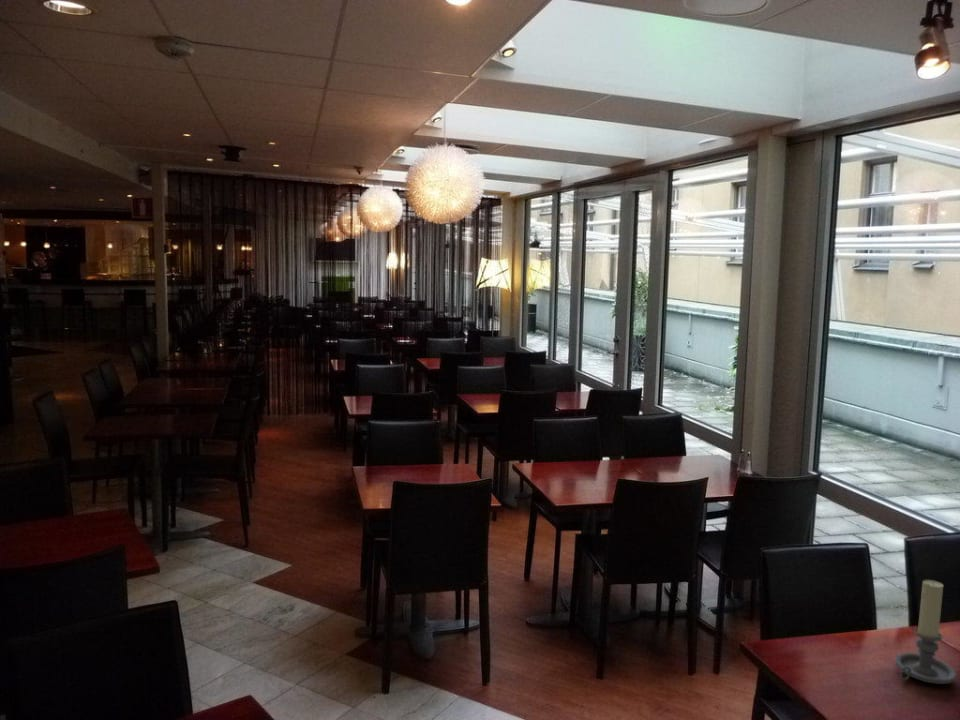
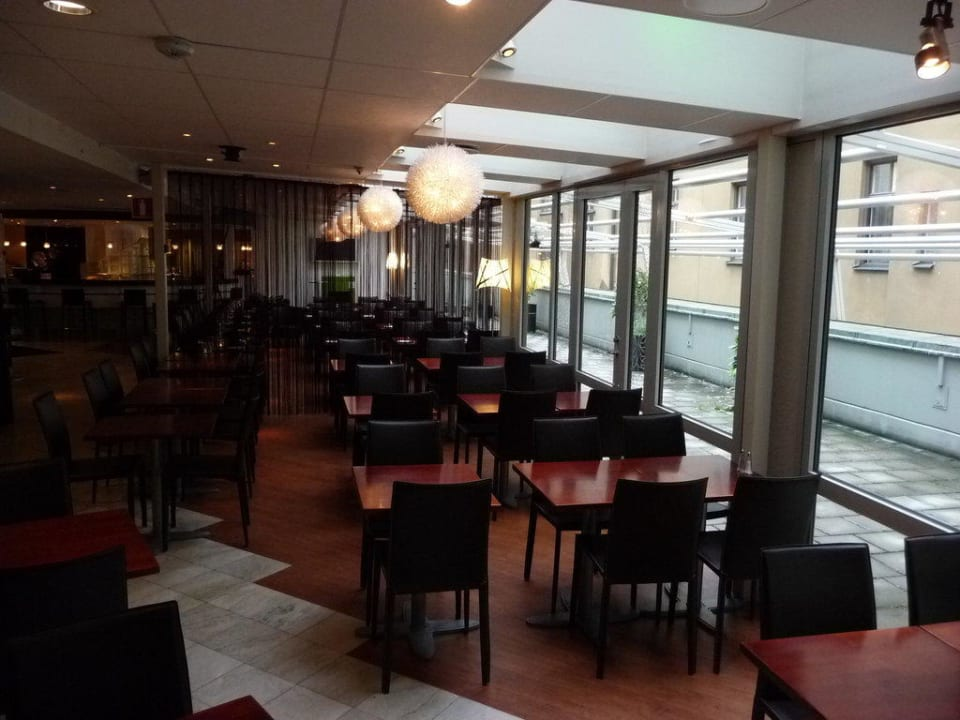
- candle holder (925, 628)
